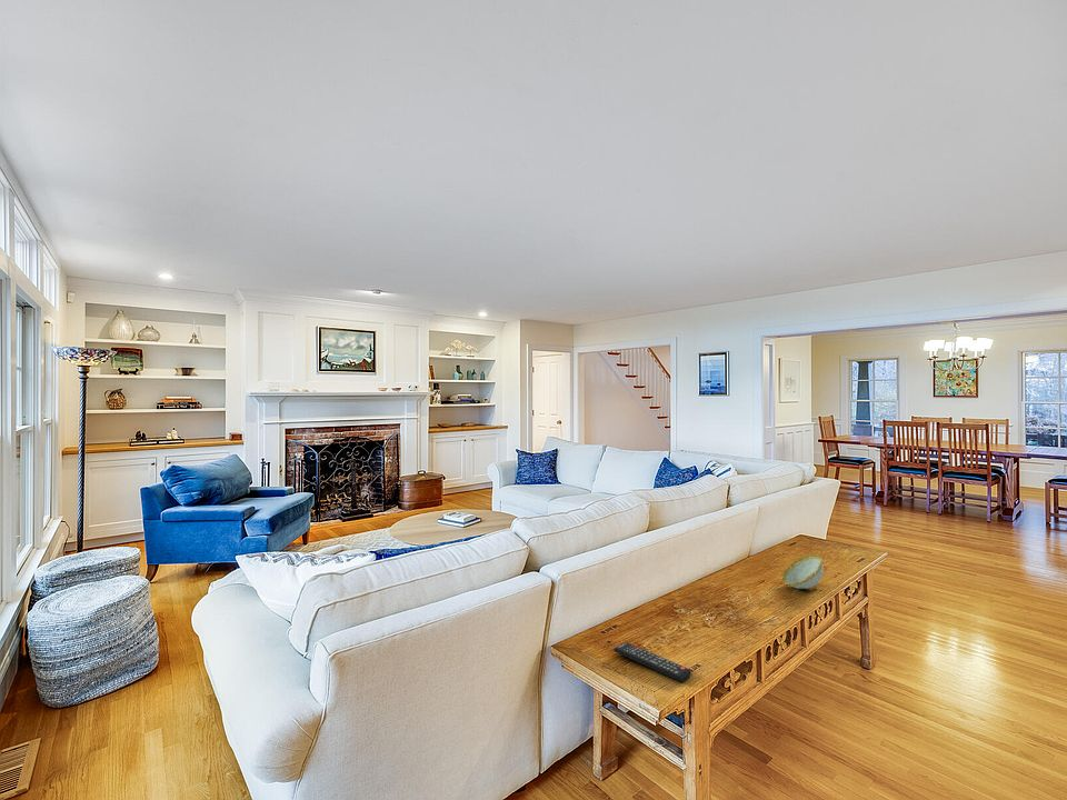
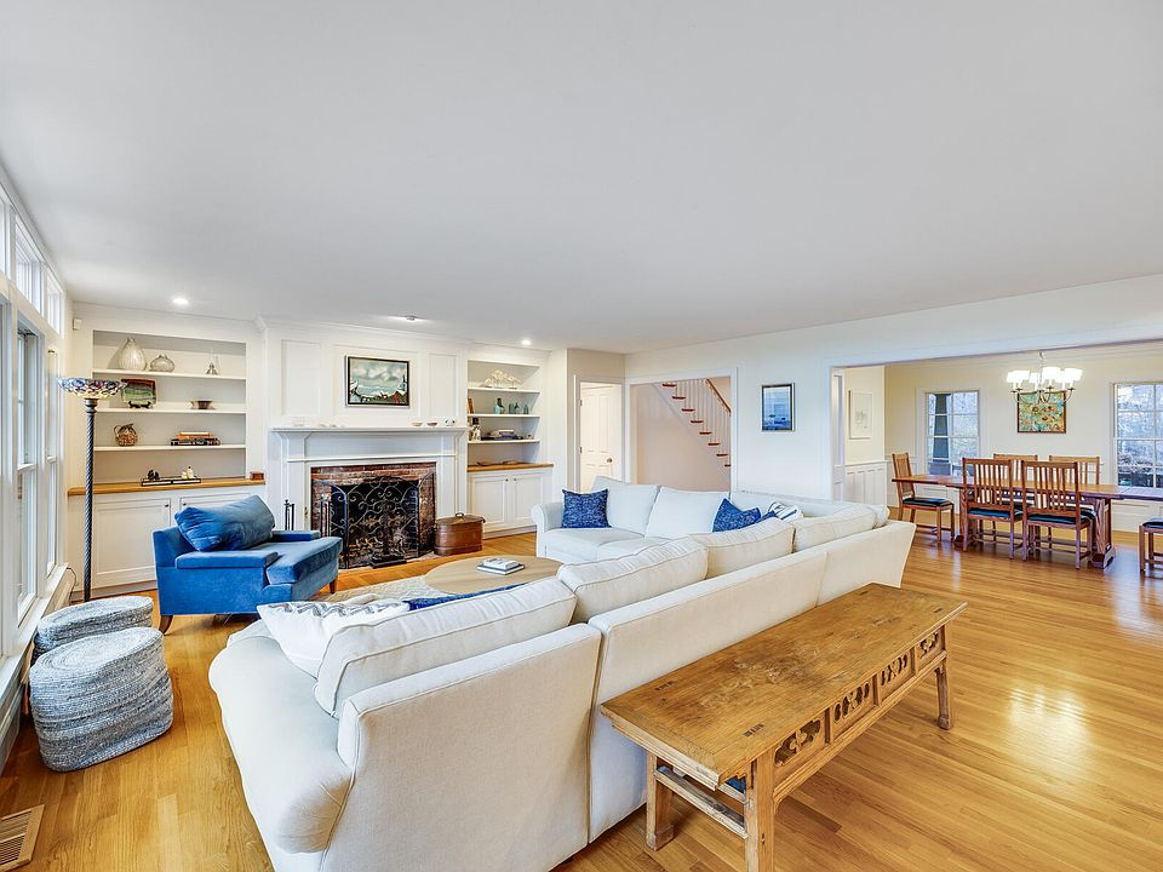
- decorative bowl (801, 570)
- remote control (650, 661)
